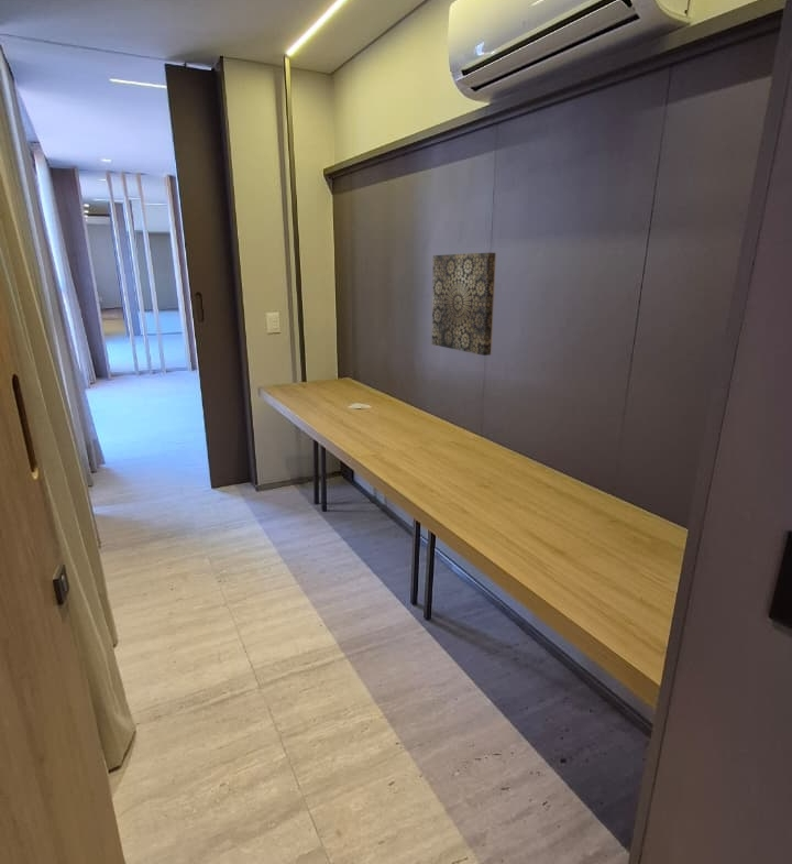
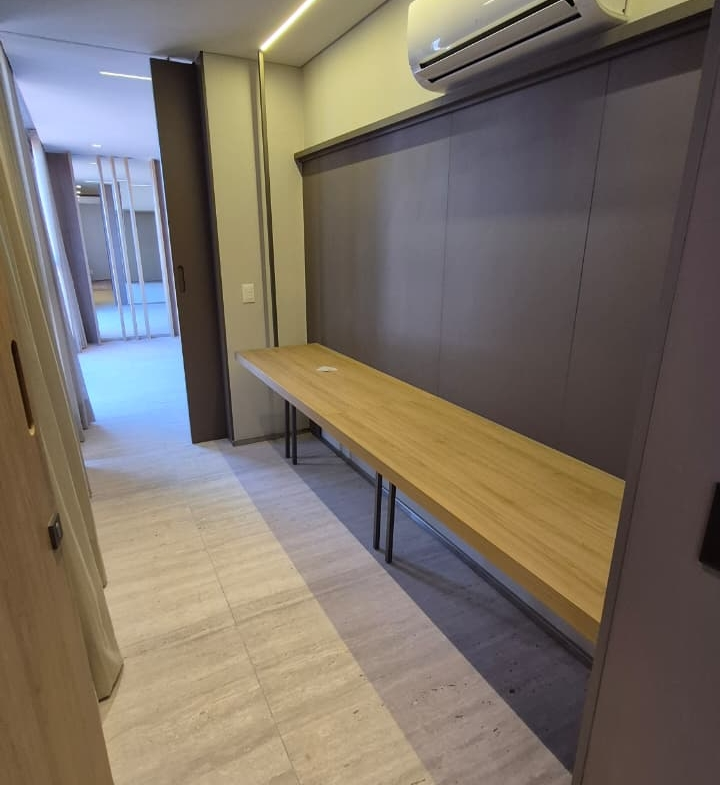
- wall art (460, 303)
